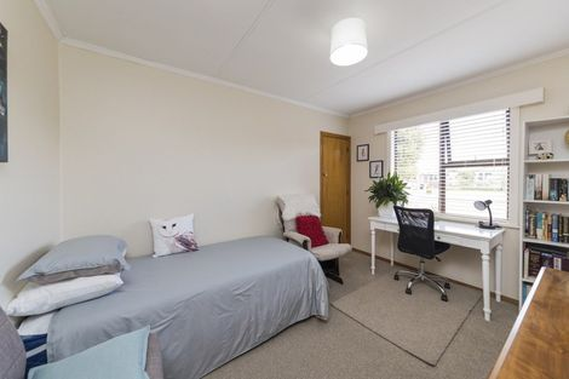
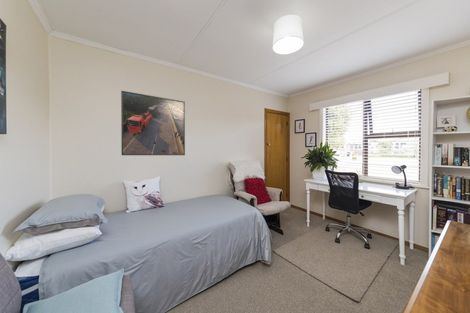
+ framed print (155, 126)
